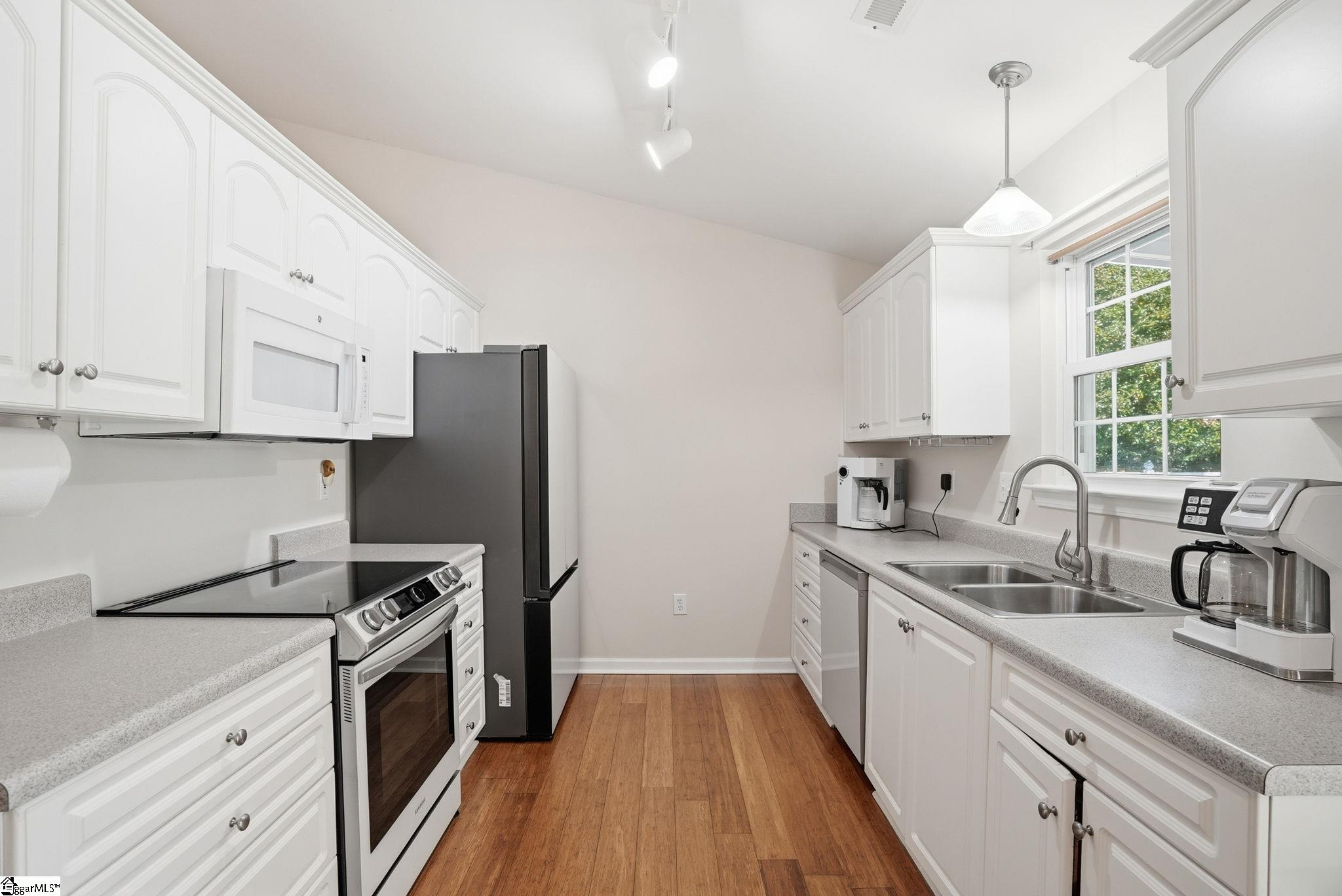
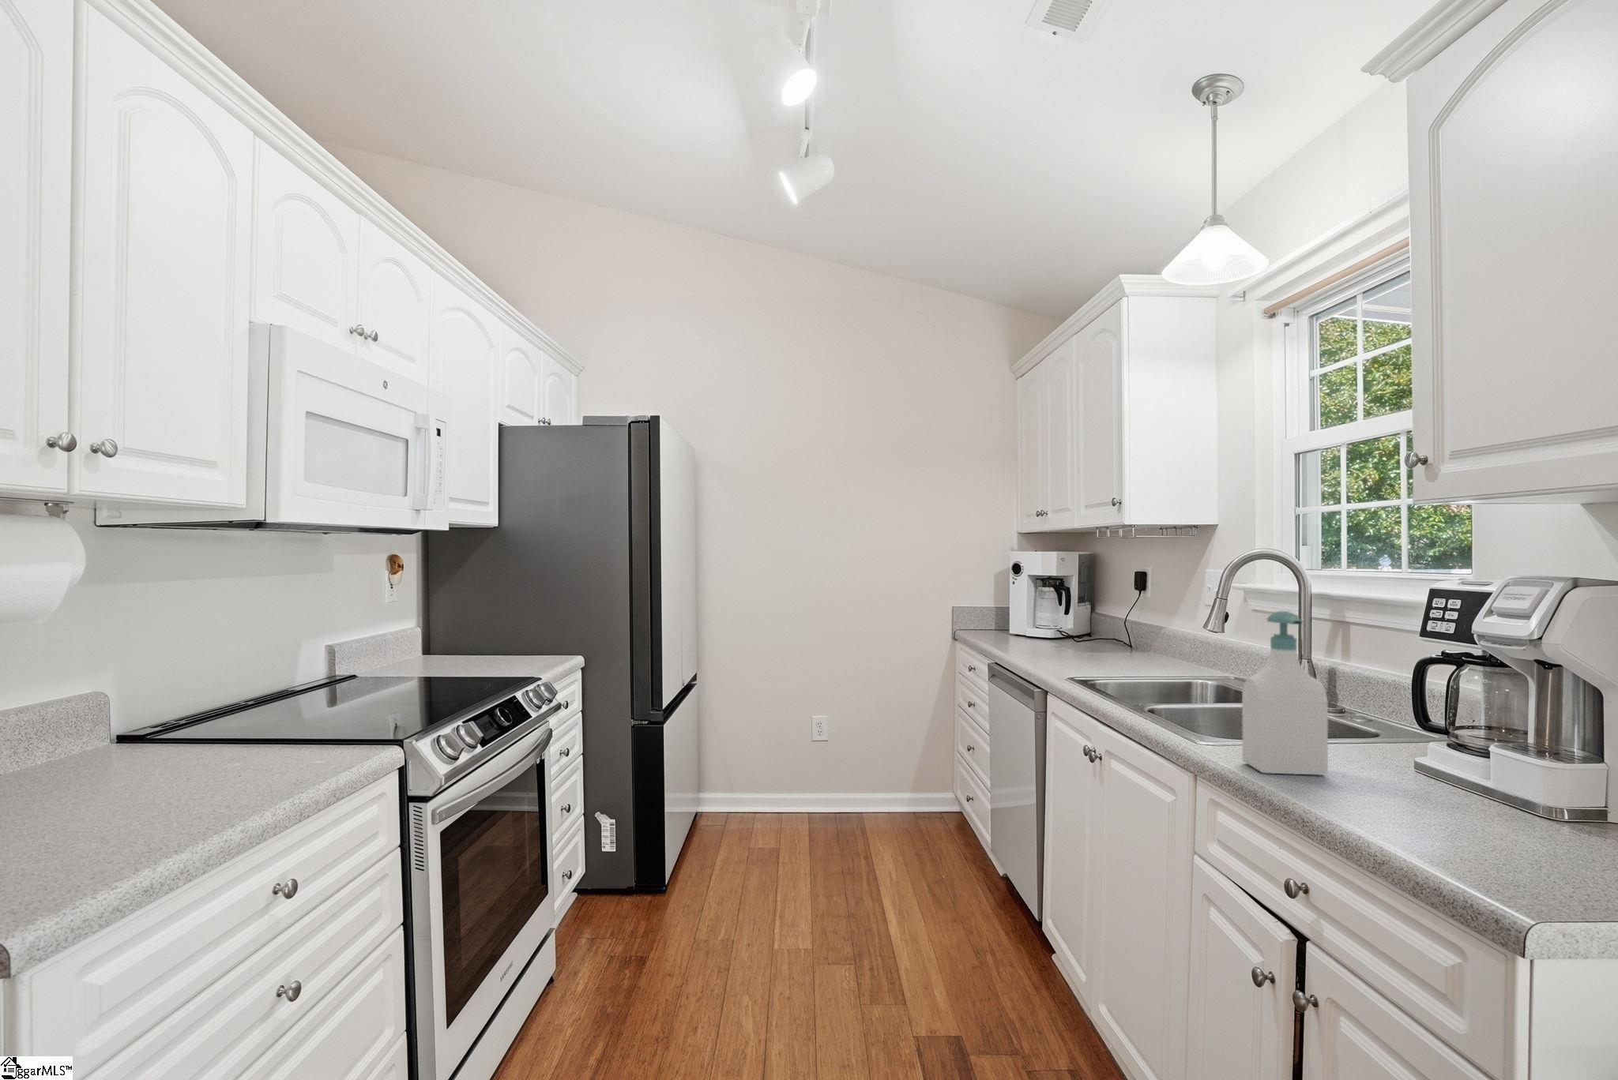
+ soap bottle (1286, 689)
